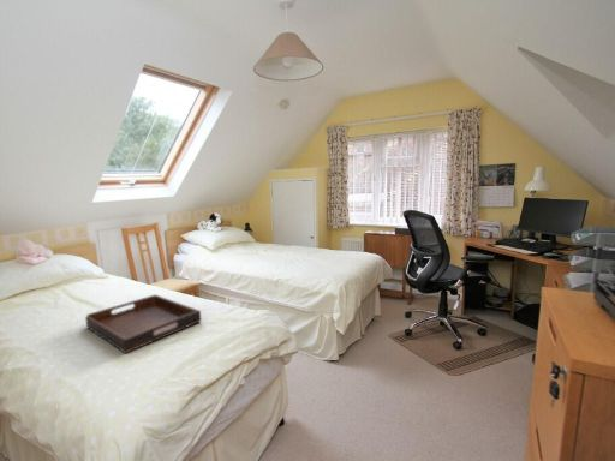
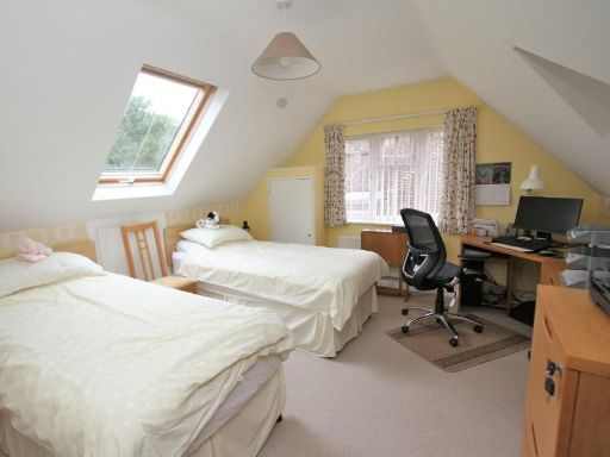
- serving tray (143, 318)
